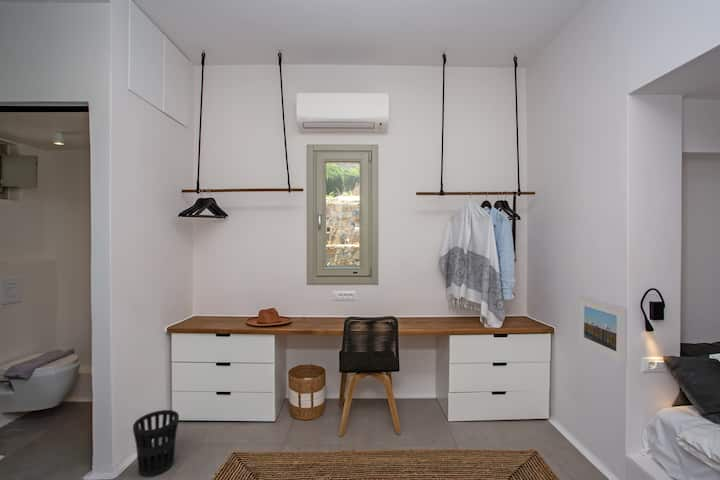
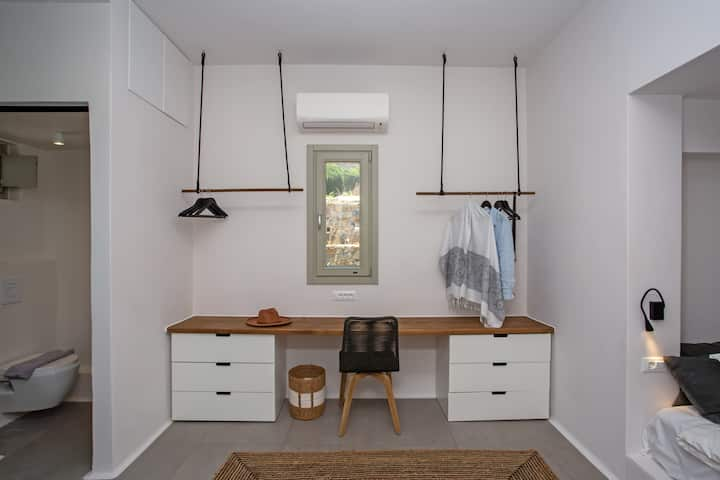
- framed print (600, 327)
- wastebasket (156, 442)
